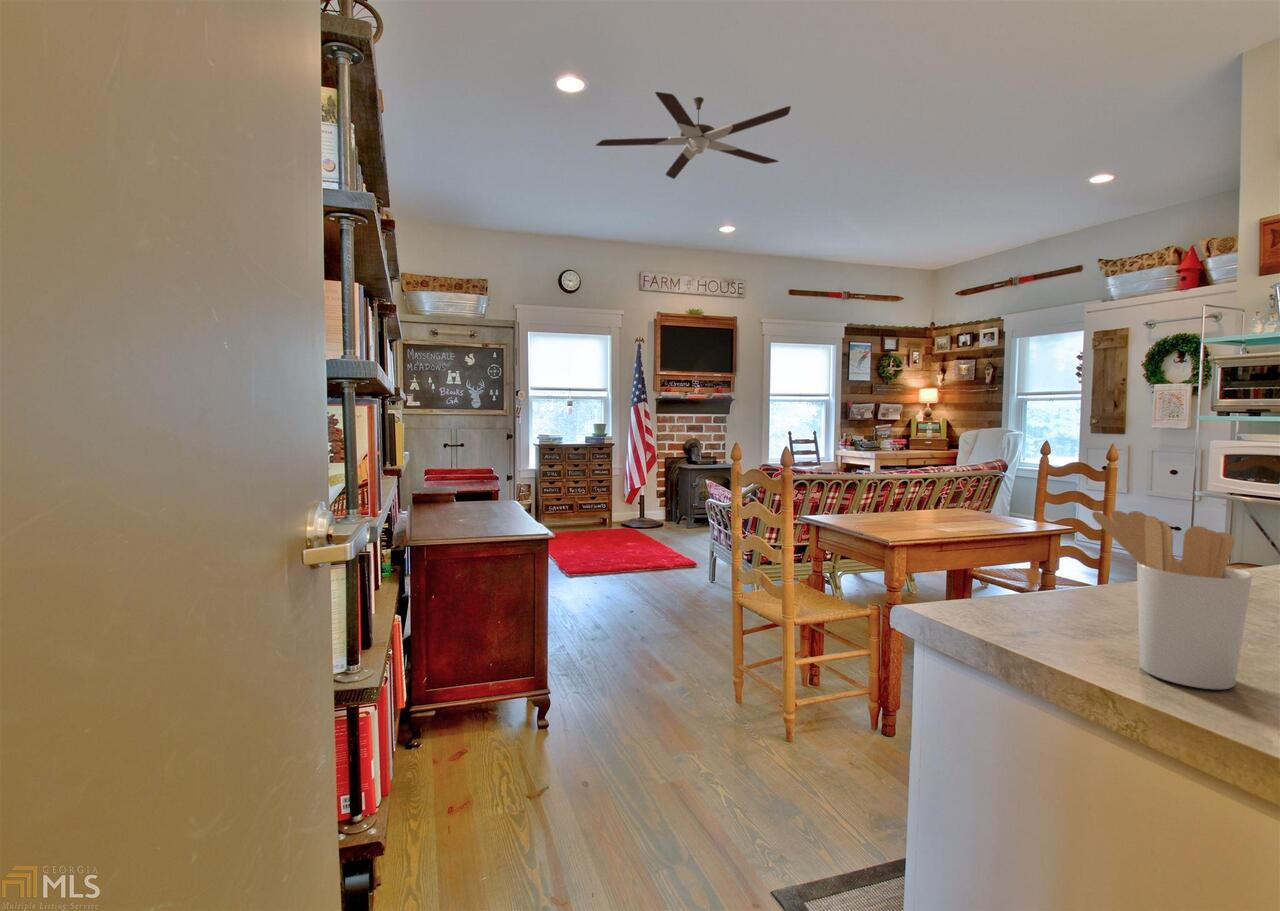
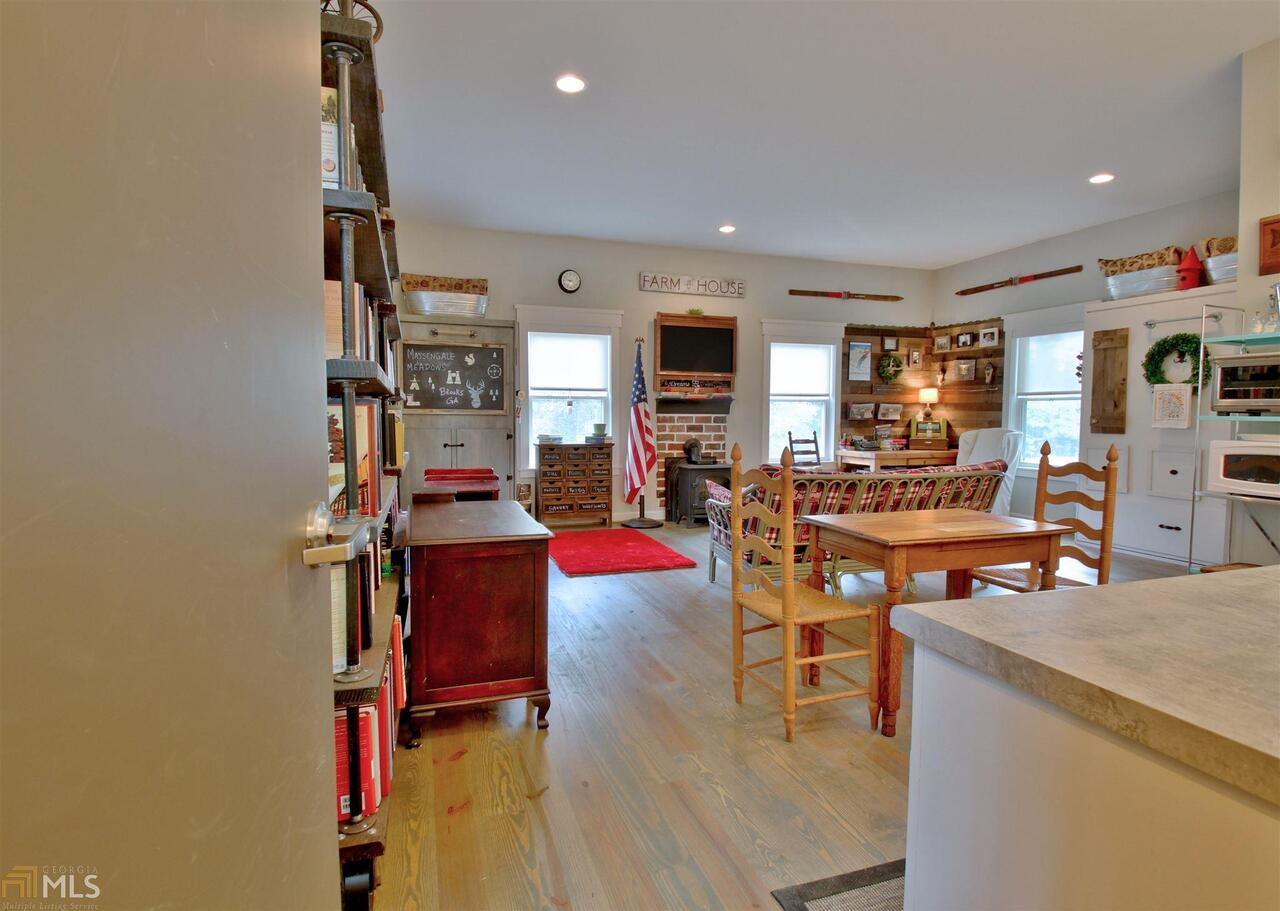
- ceiling fan (690, 126)
- utensil holder (1165, 589)
